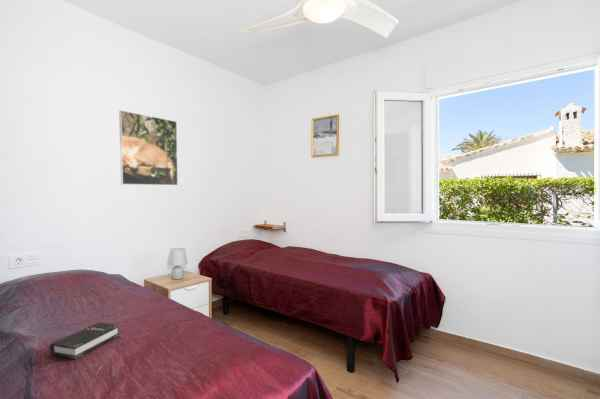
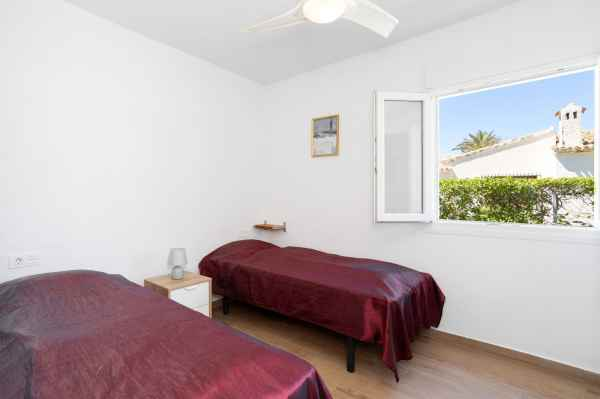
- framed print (150, 150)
- hardback book (87, 338)
